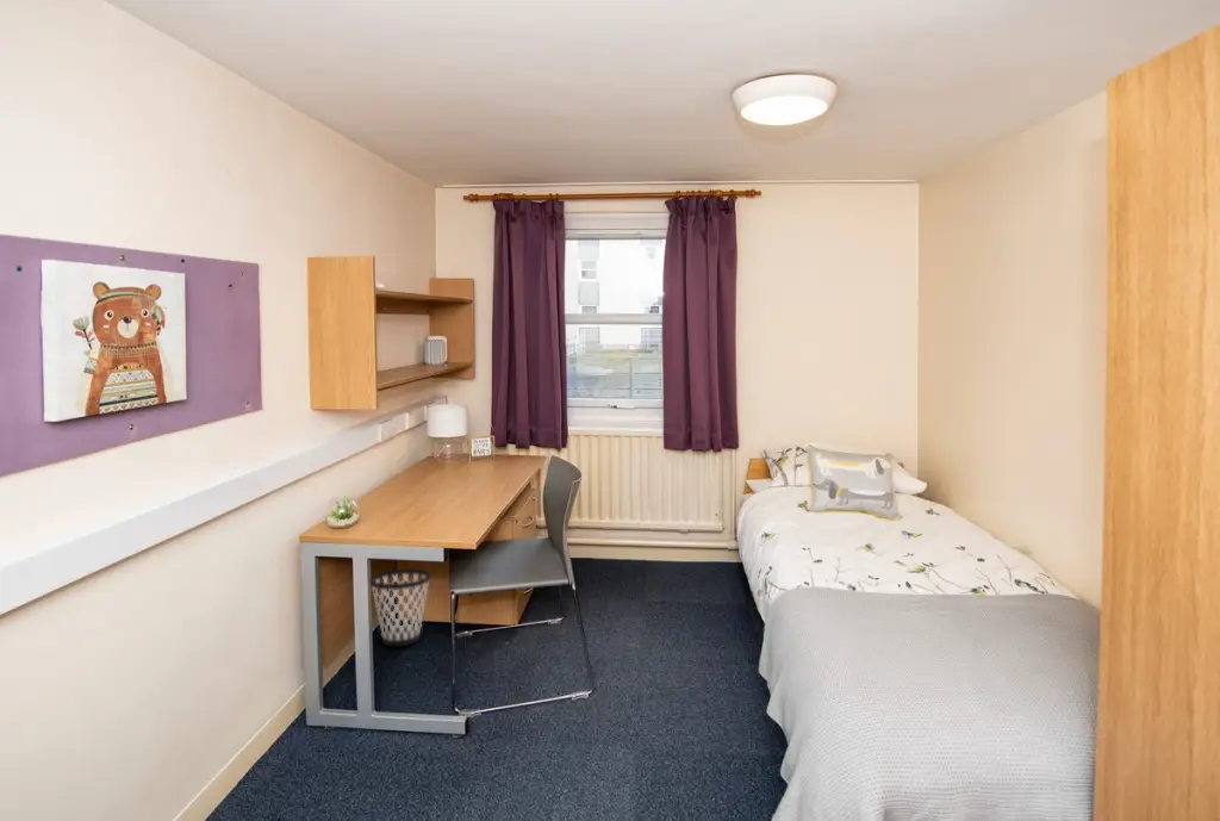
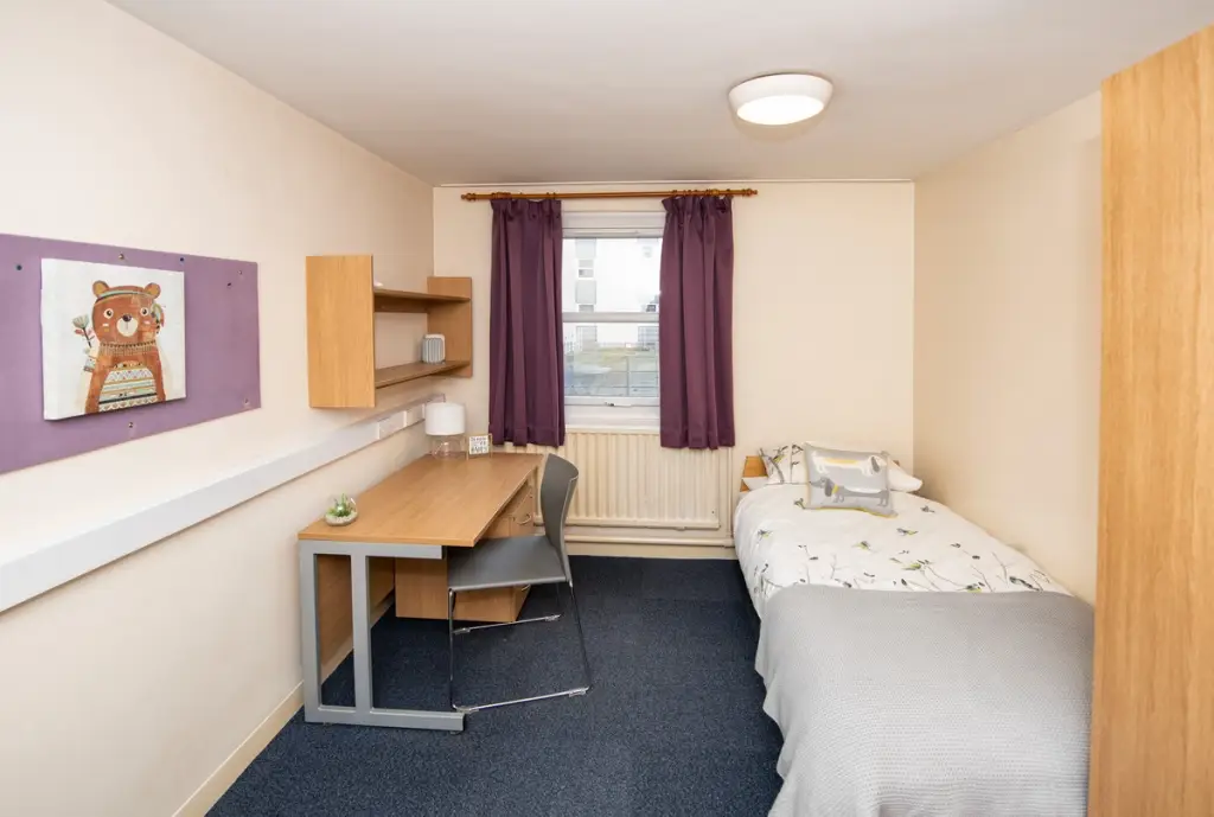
- wastebasket (403, 608)
